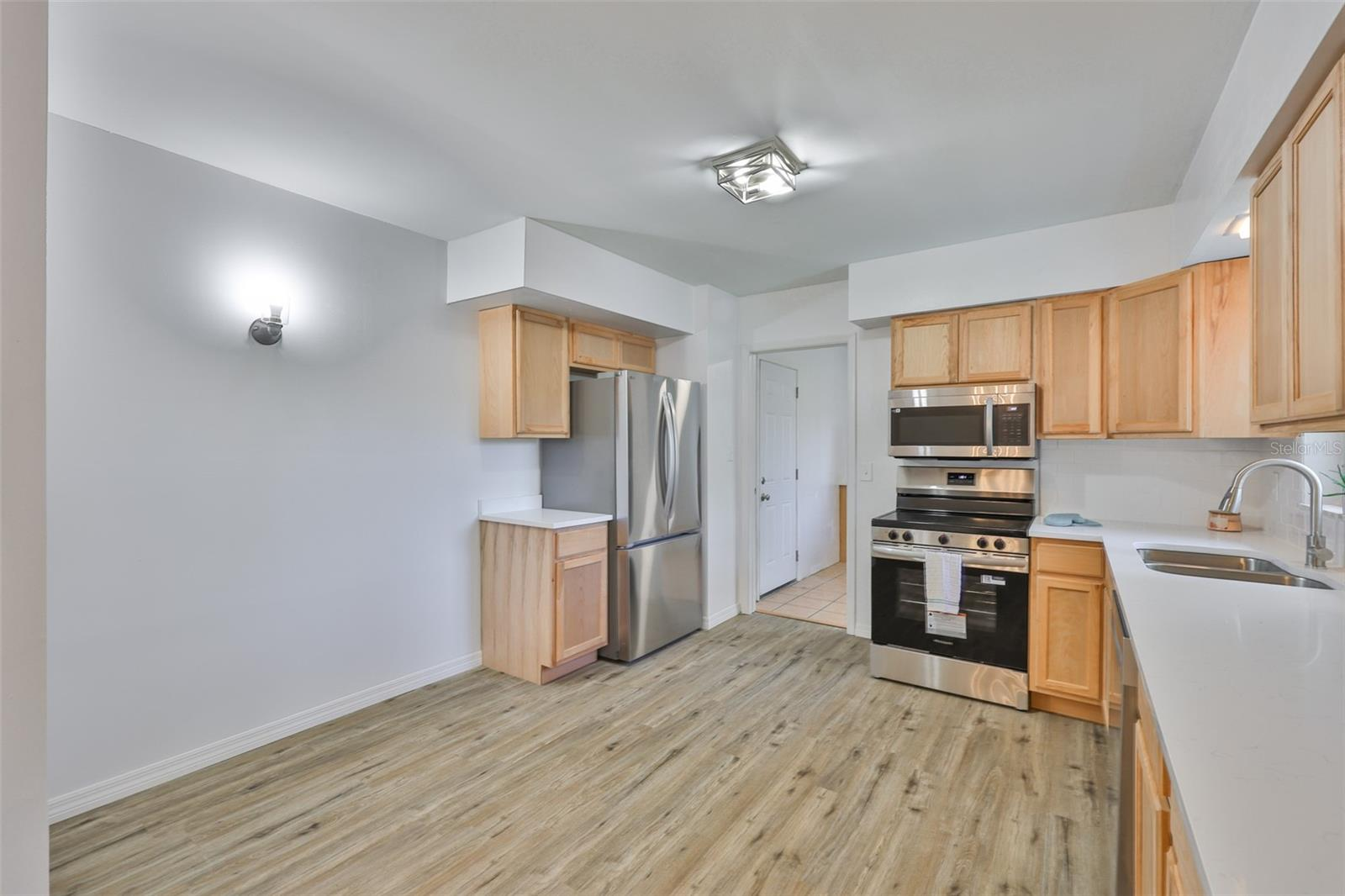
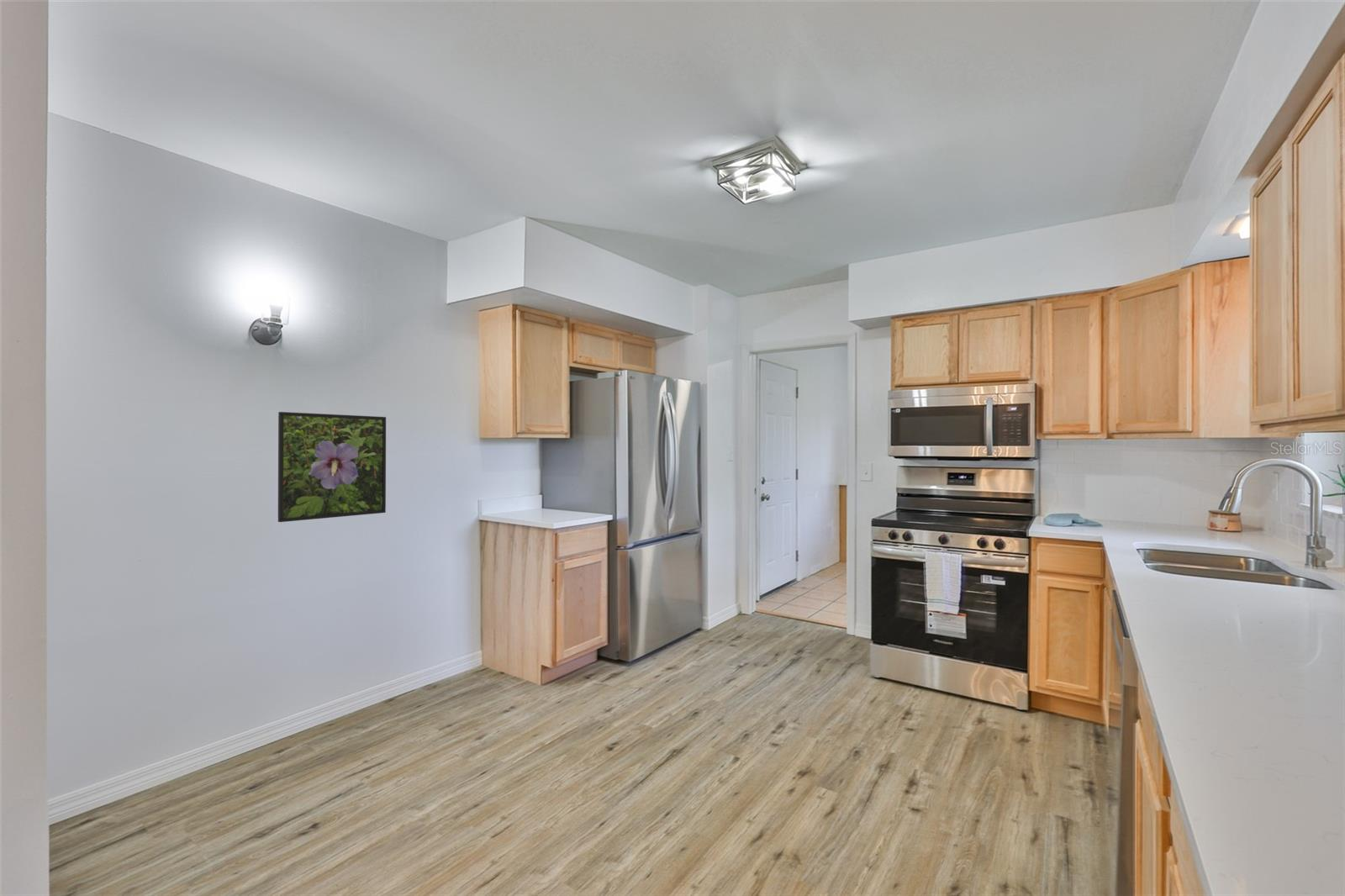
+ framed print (335, 466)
